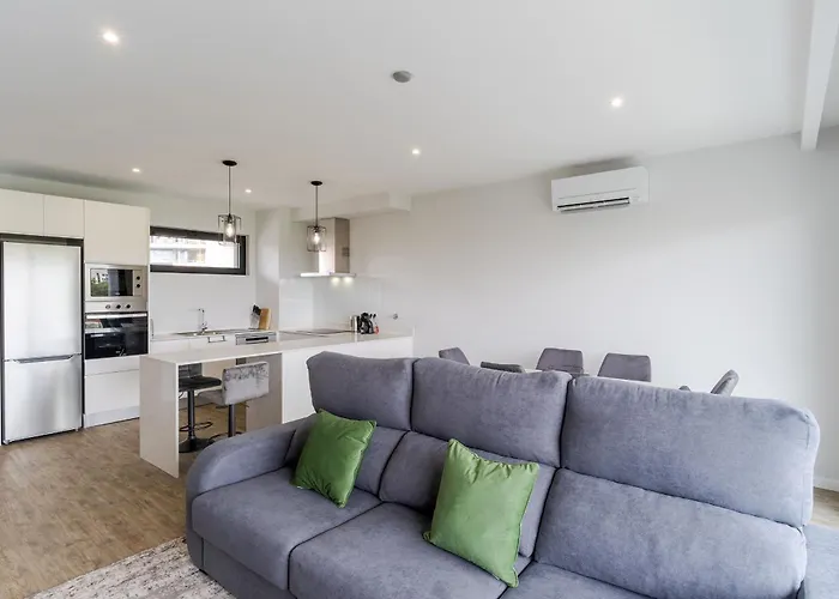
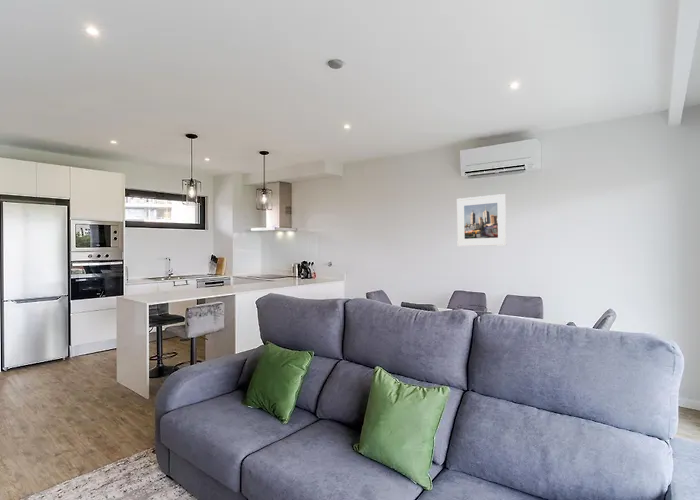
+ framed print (480, 221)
